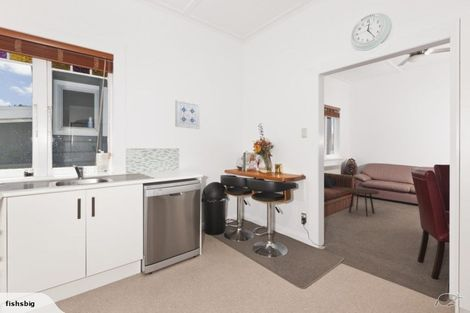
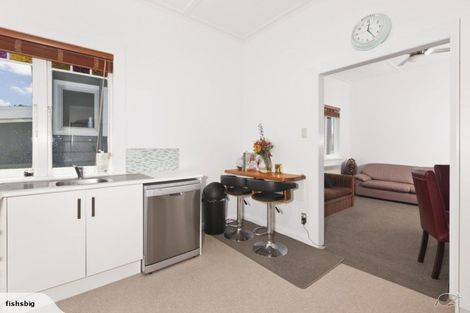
- wall art (187, 115)
- side table (365, 201)
